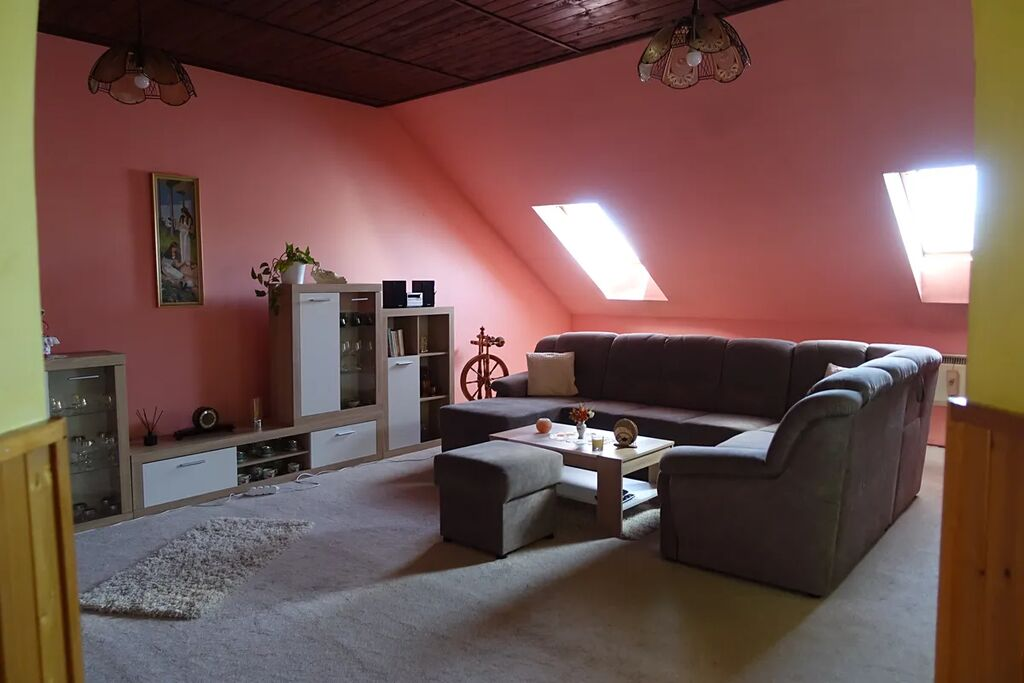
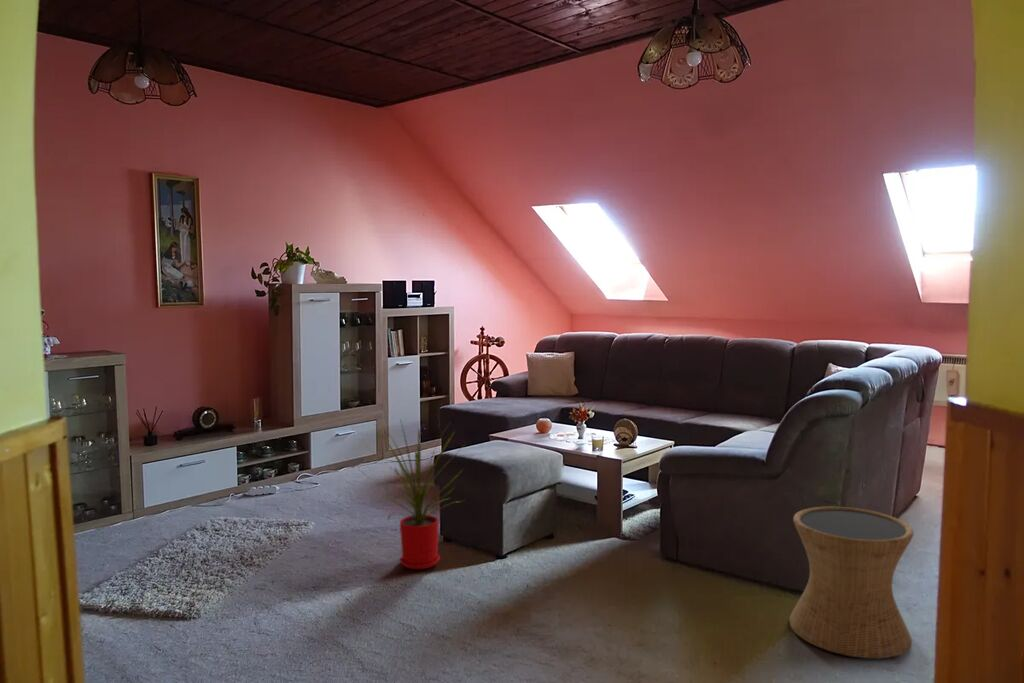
+ side table (850, 577)
+ house plant (420, 493)
